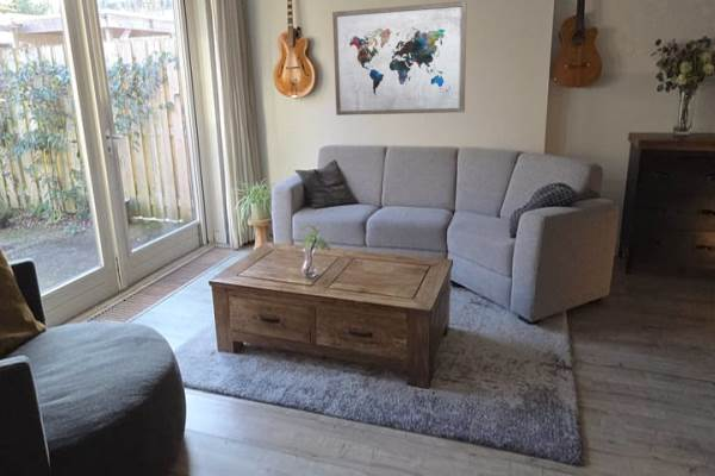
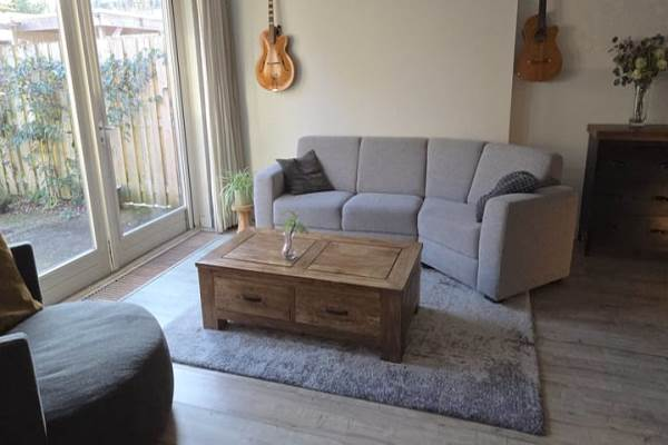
- wall art (397, 61)
